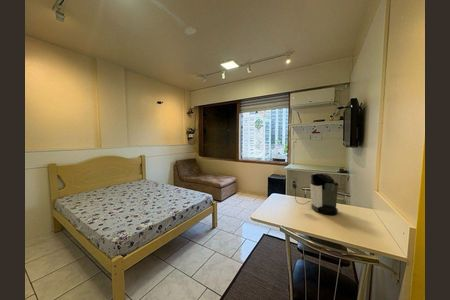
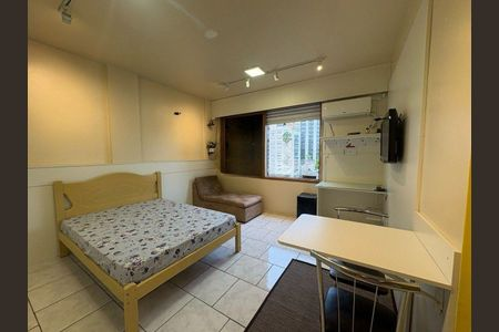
- coffee maker (317, 191)
